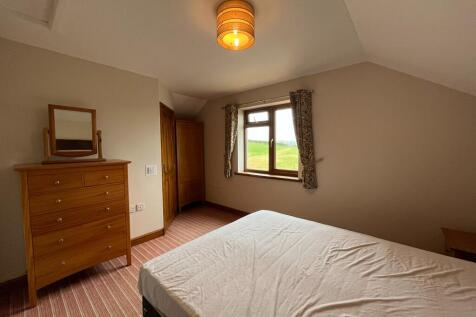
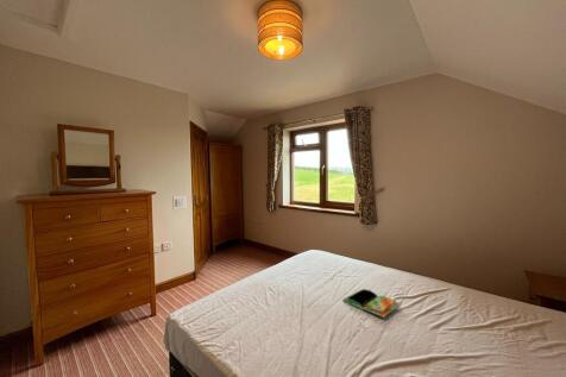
+ book (370, 301)
